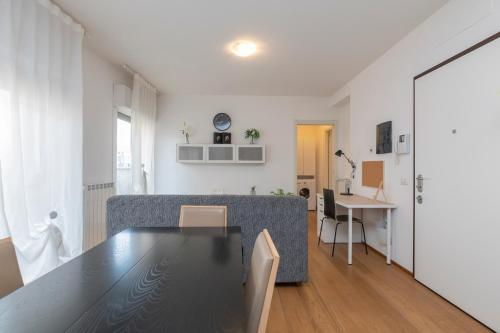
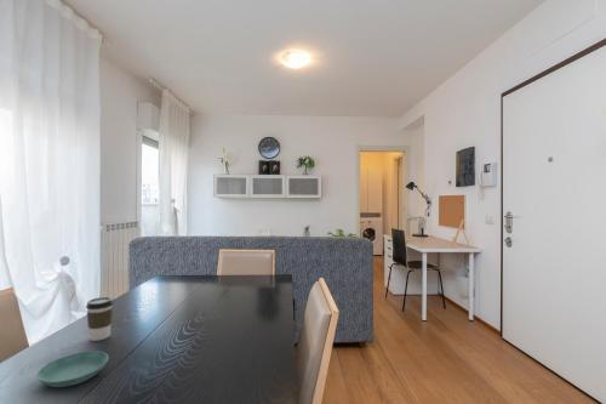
+ saucer (74, 369)
+ coffee cup (99, 318)
